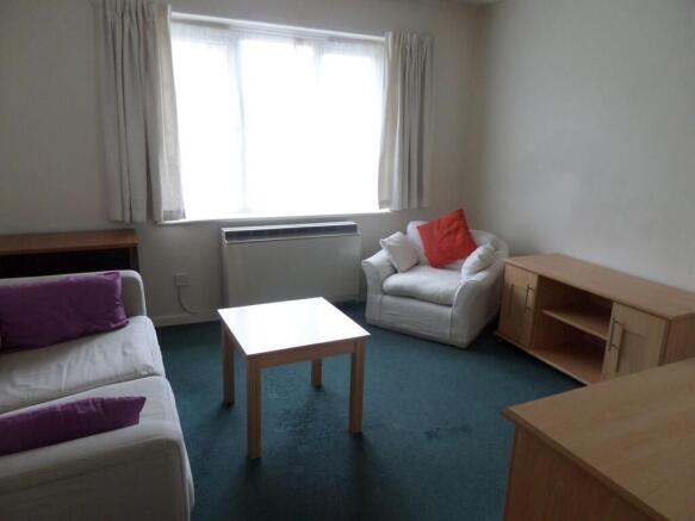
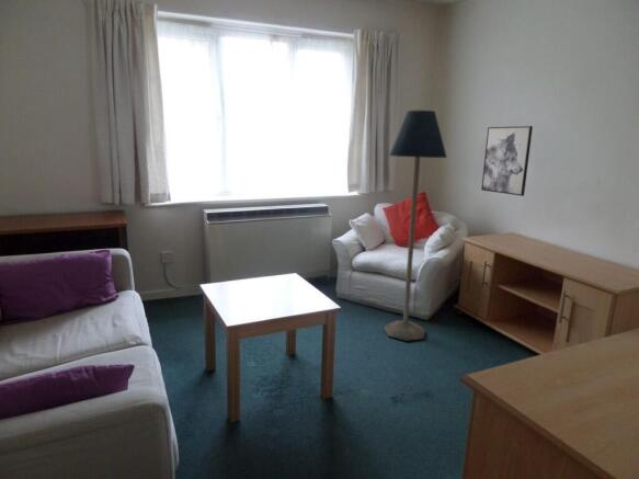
+ wall art (505, 160)
+ floor lamp (412, 227)
